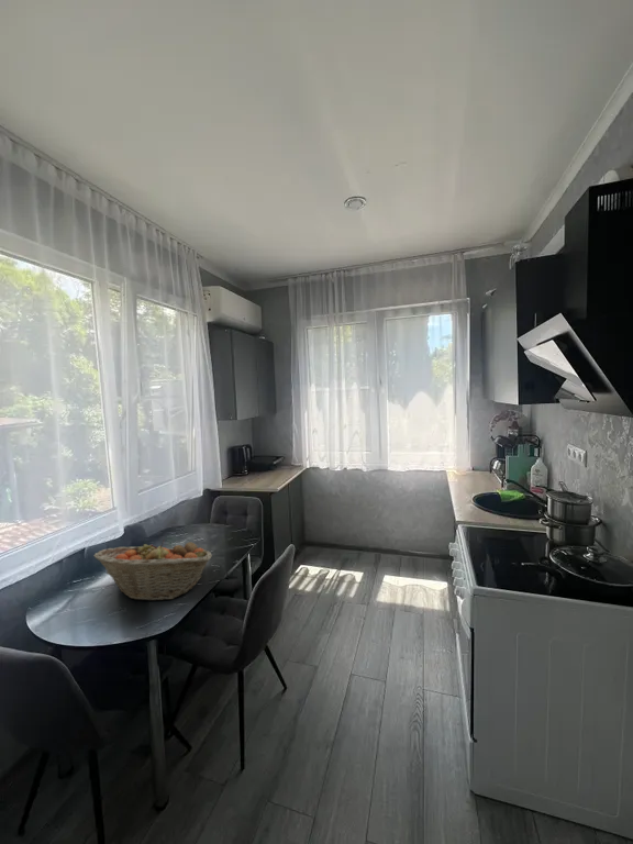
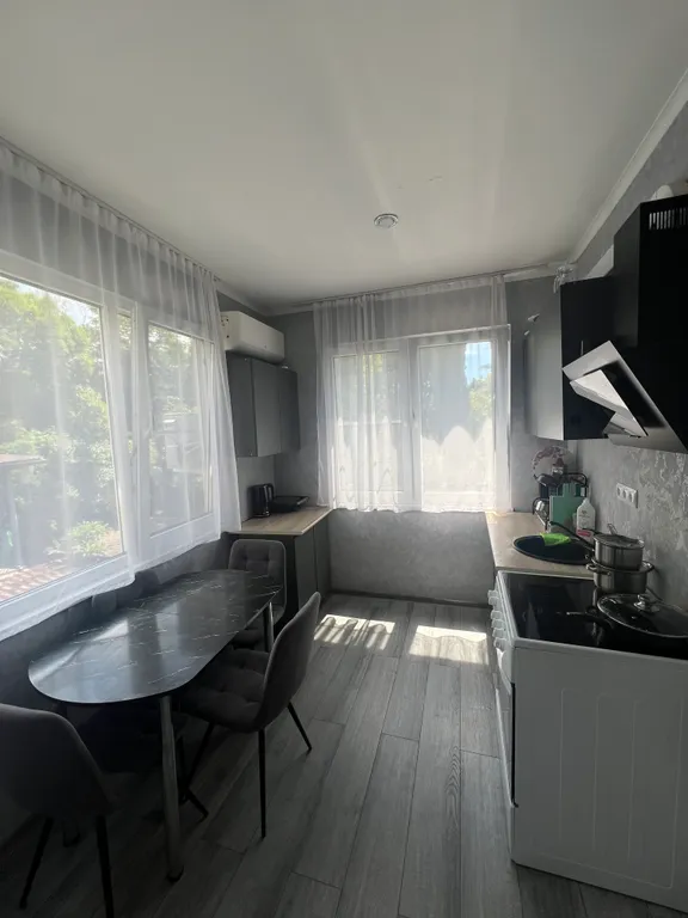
- fruit basket (155, 563)
